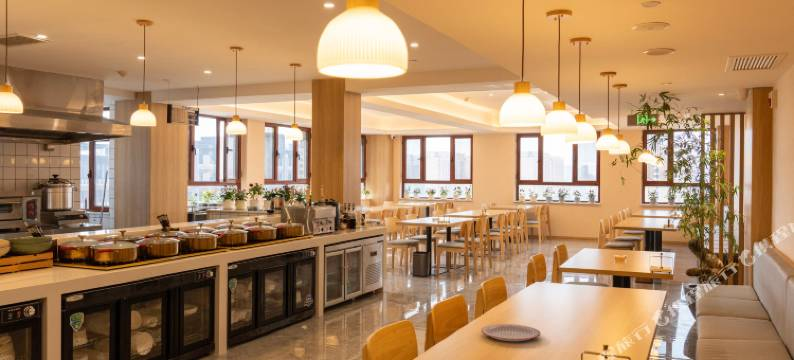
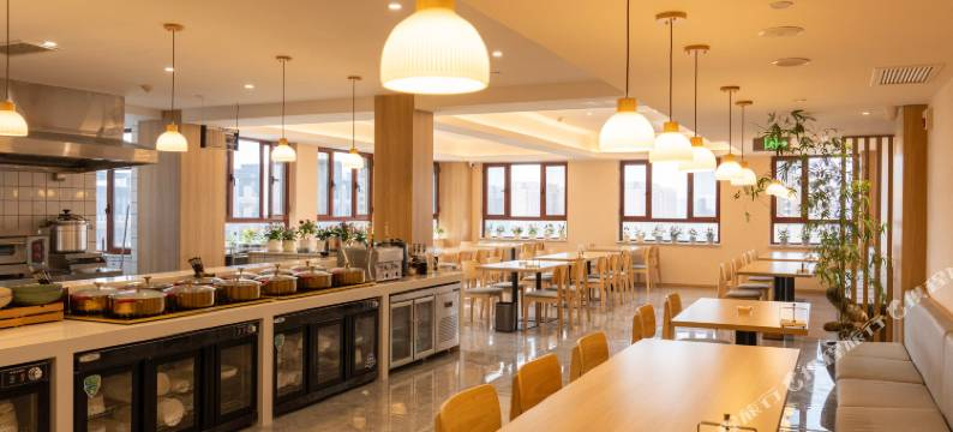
- plate (510, 333)
